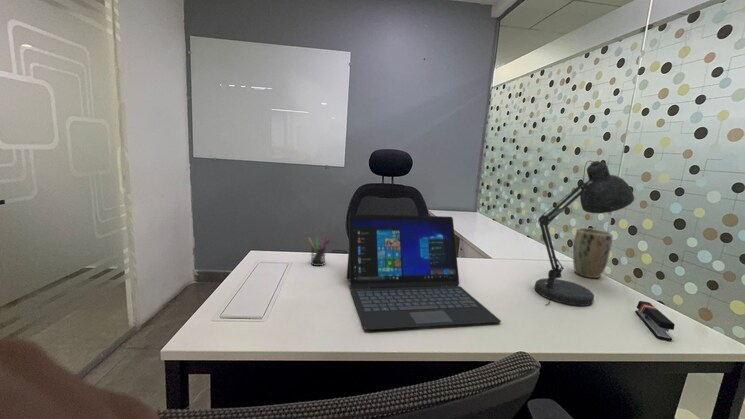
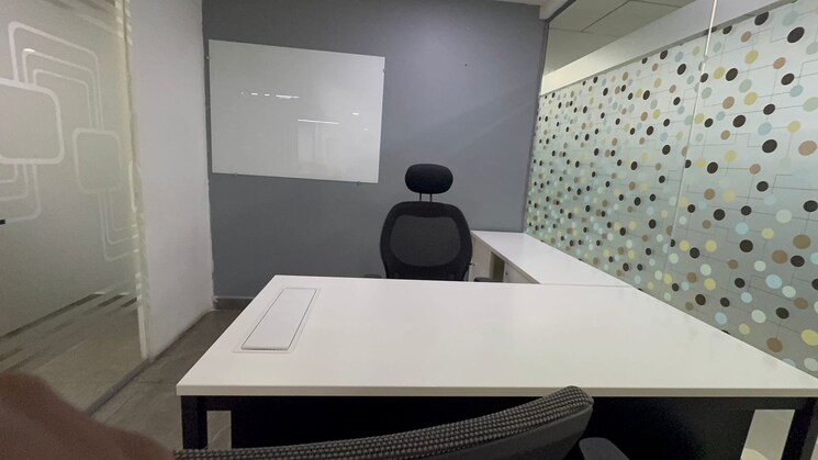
- stapler (653, 317)
- pen holder (318, 248)
- laptop (416, 262)
- plant pot (590, 253)
- desk lamp (586, 211)
